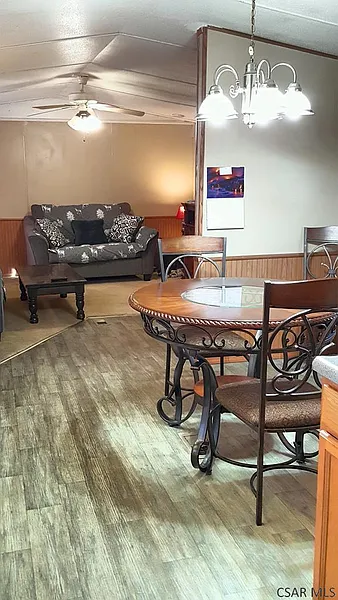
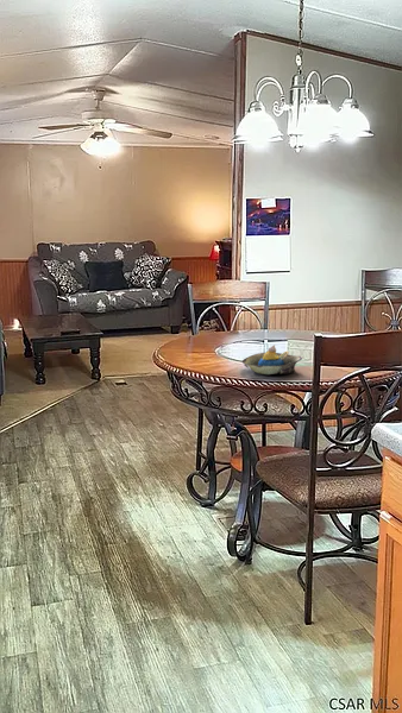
+ decorative bowl (271, 356)
